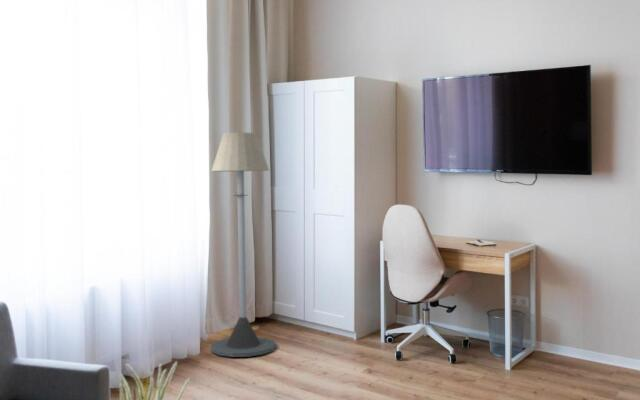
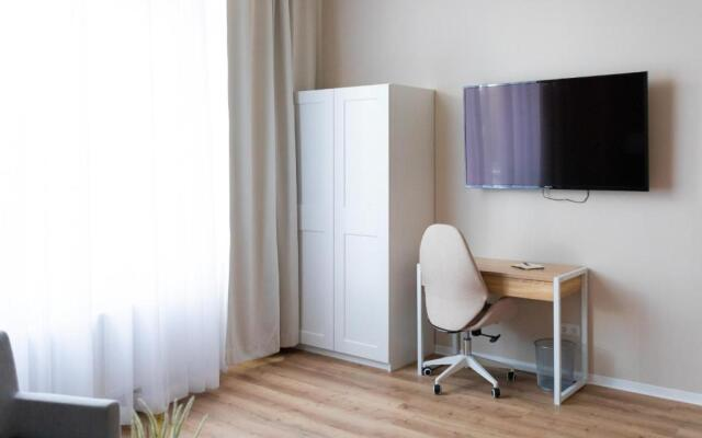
- floor lamp (241, 241)
